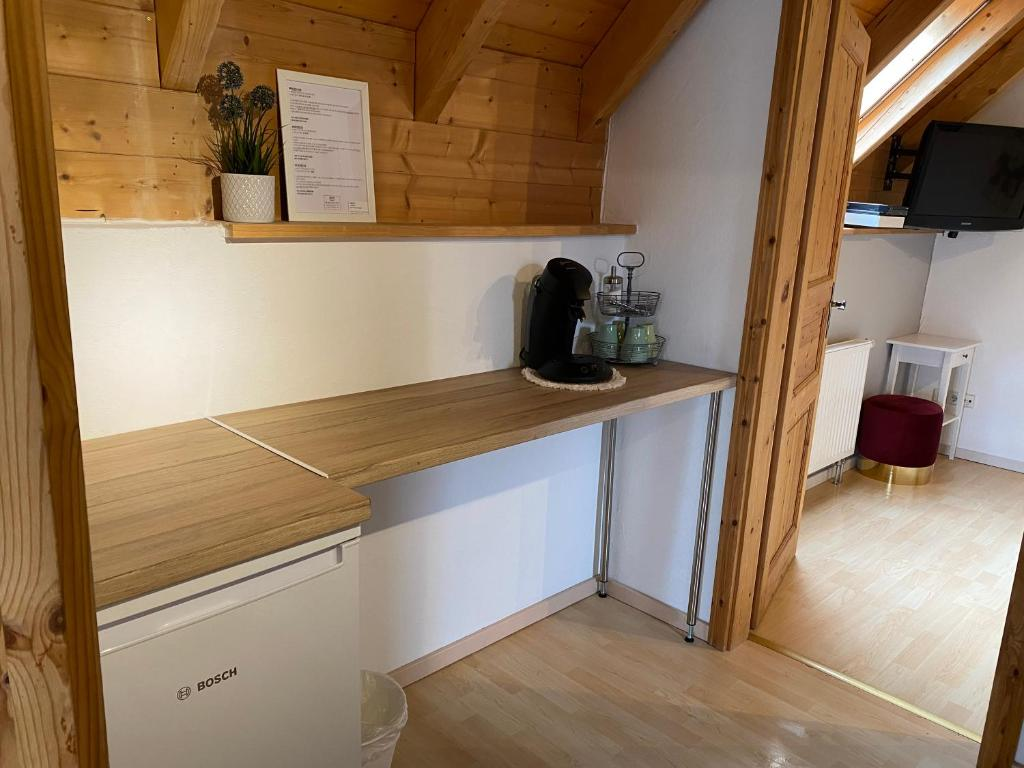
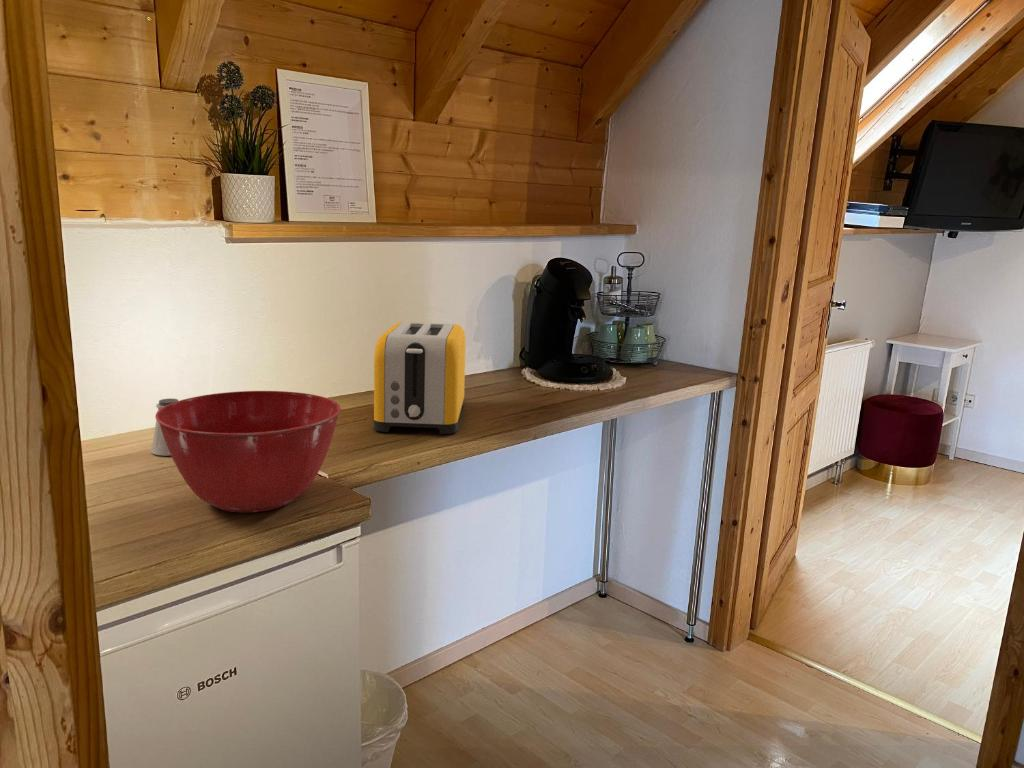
+ mixing bowl (252, 453)
+ toaster (422, 373)
+ saltshaker (160, 427)
